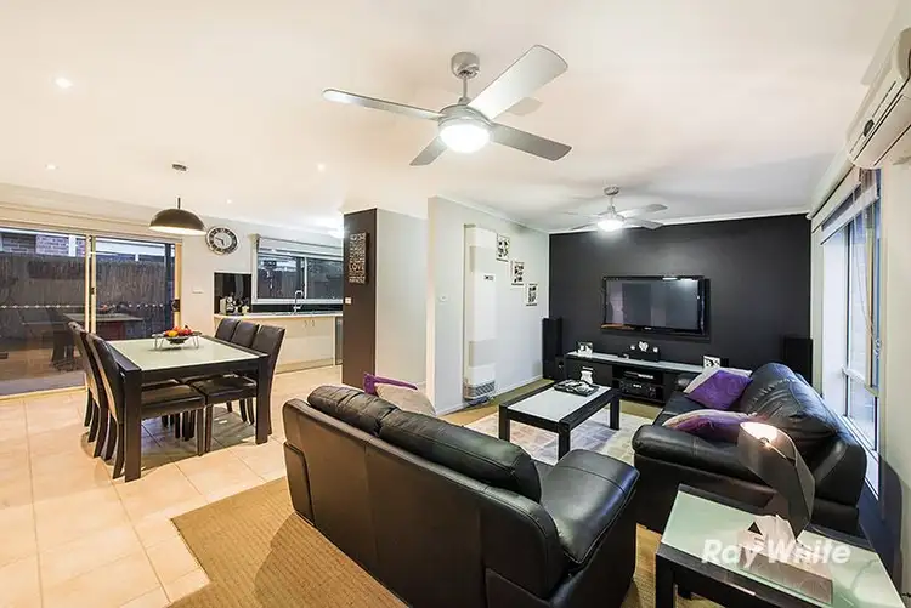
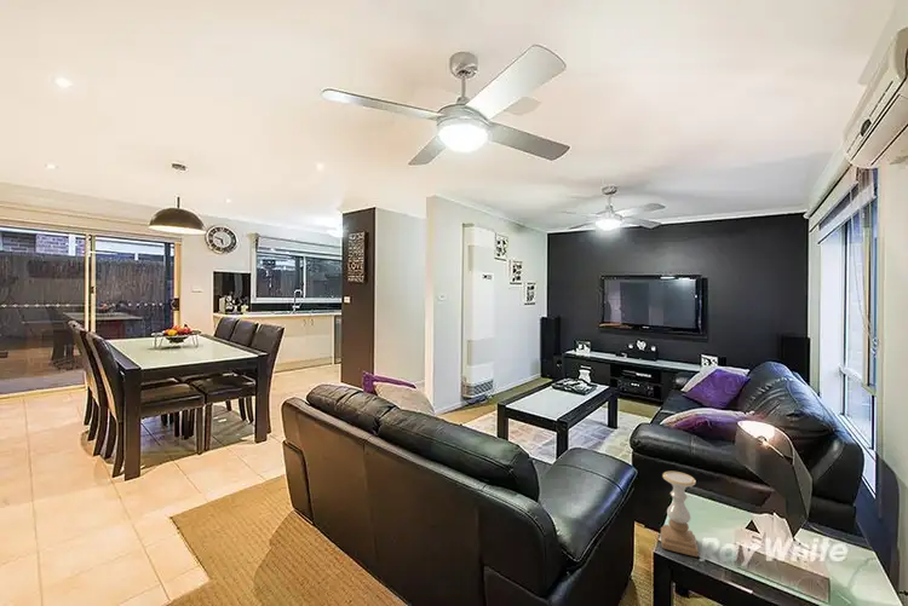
+ candle holder (678, 510)
